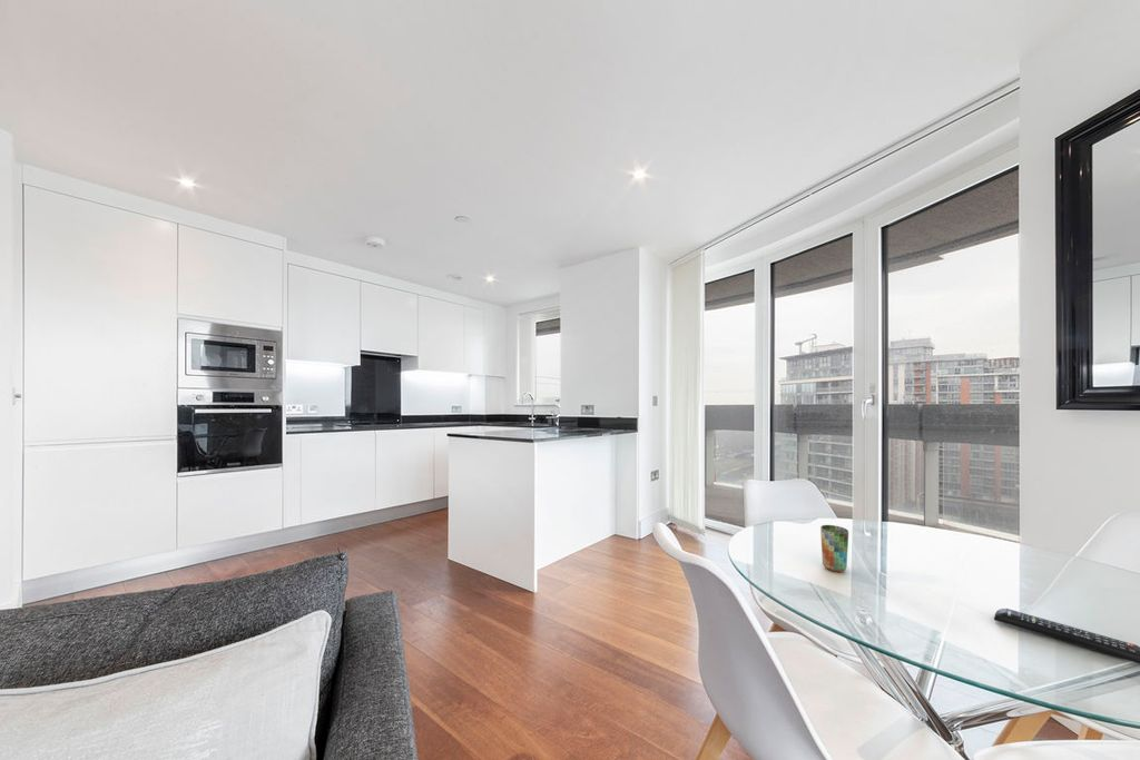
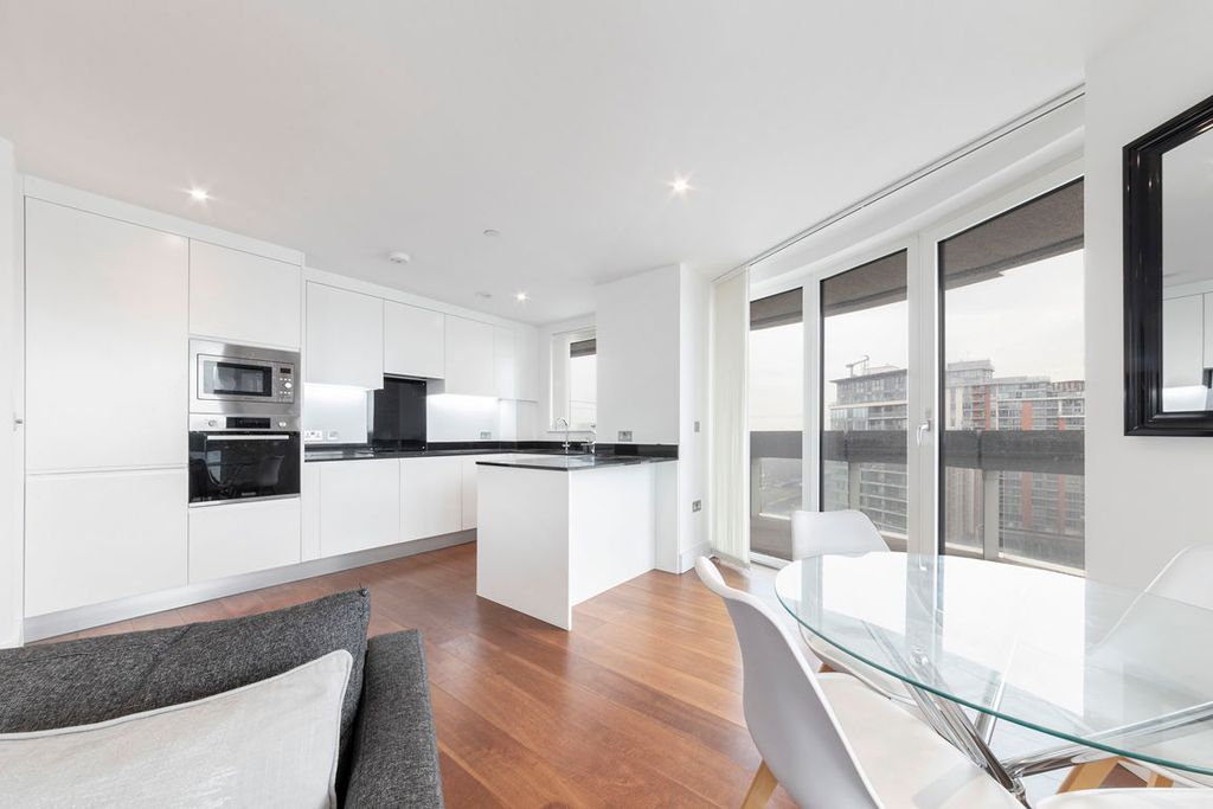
- remote control (1067, 634)
- cup (834, 549)
